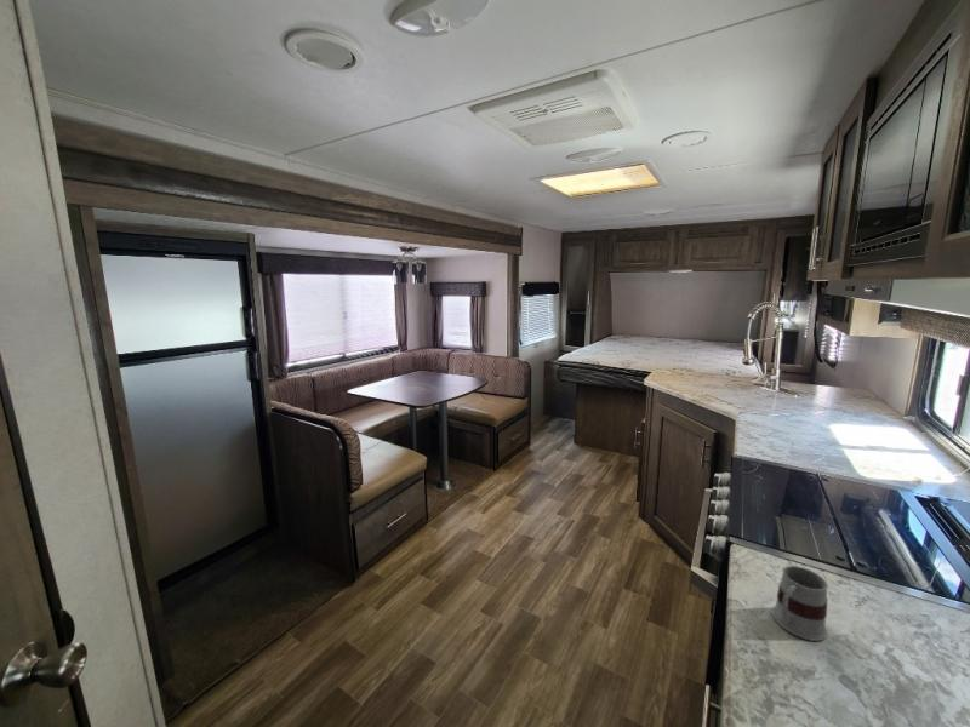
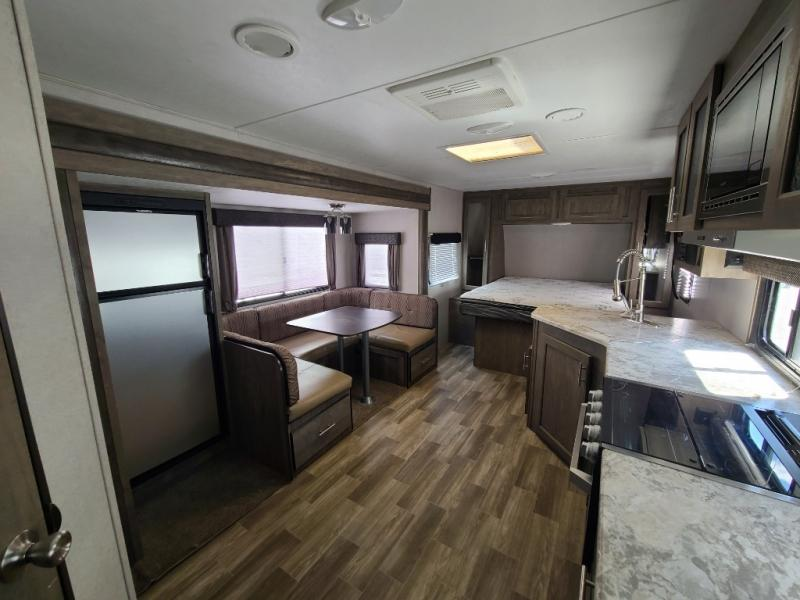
- mug (798, 602)
